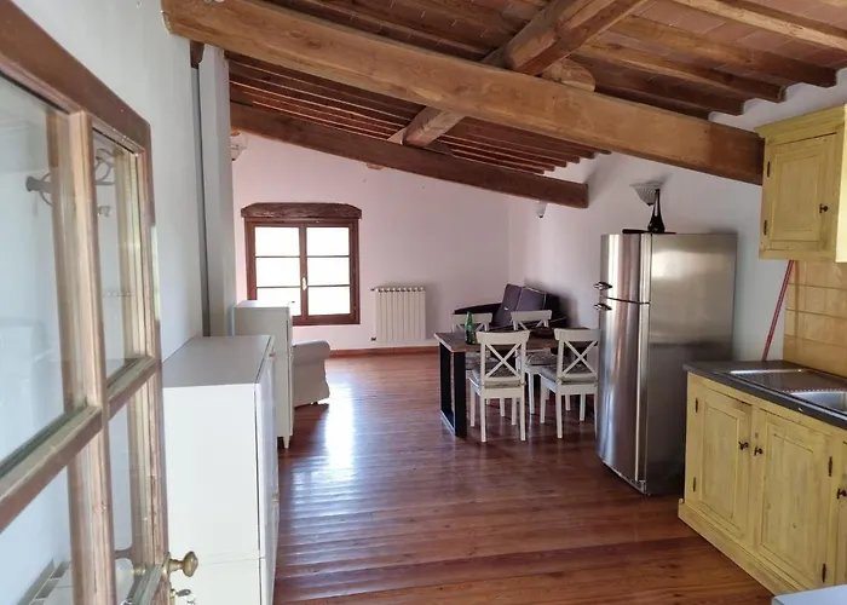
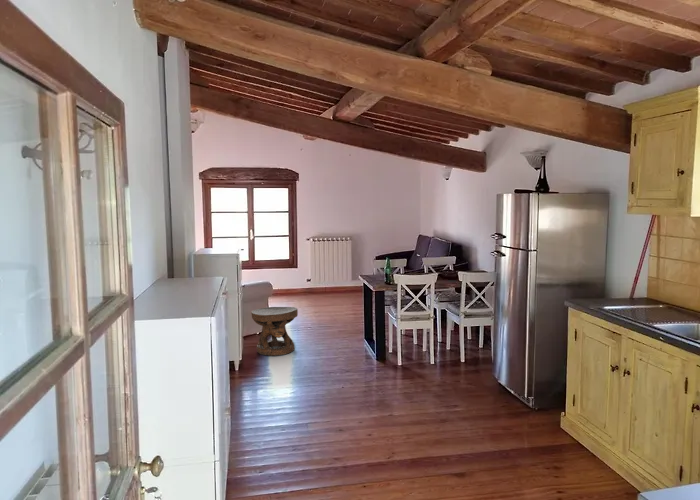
+ side table (275, 329)
